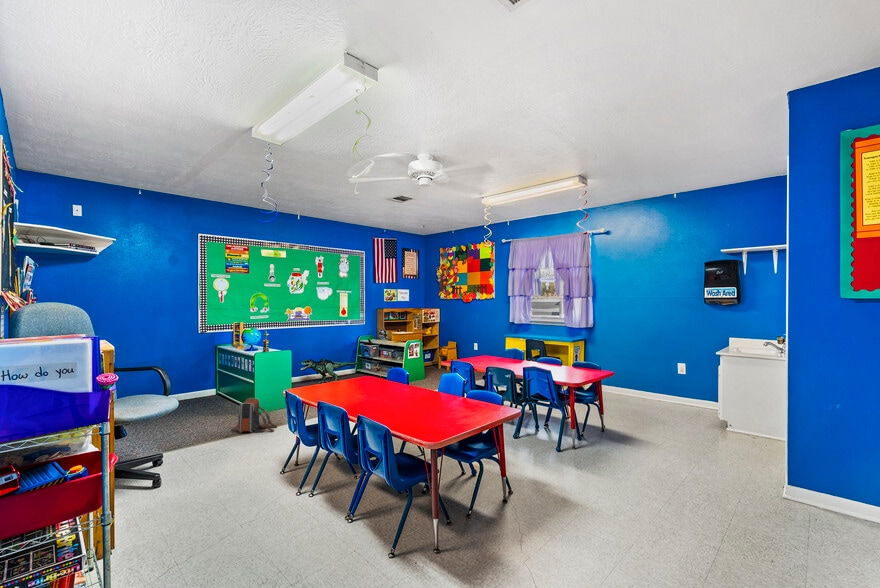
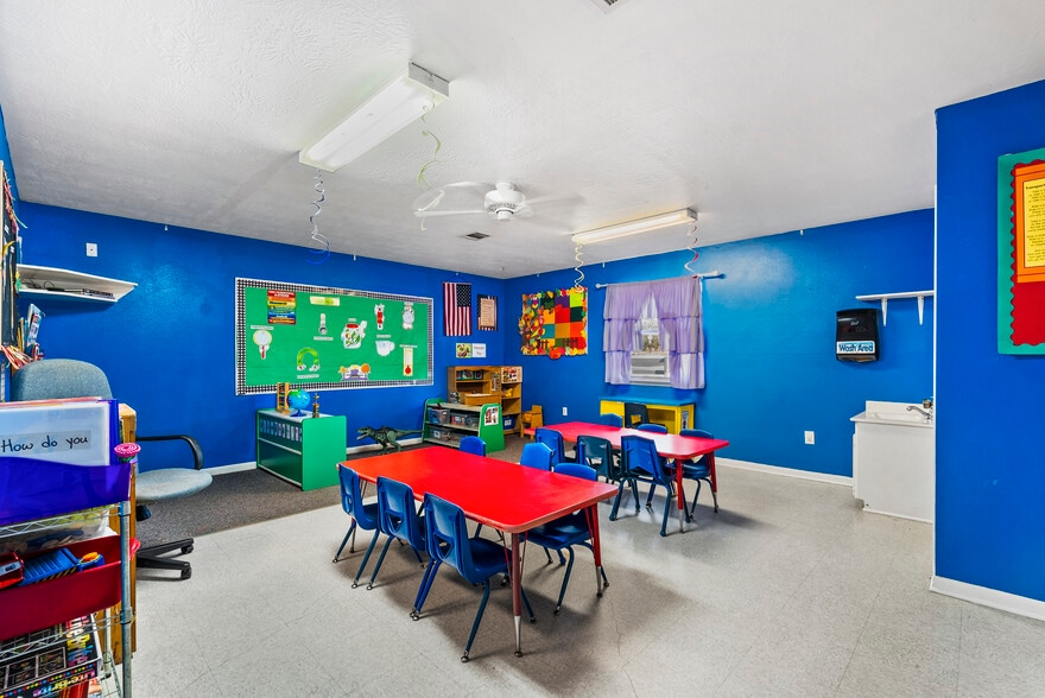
- backpack (253, 415)
